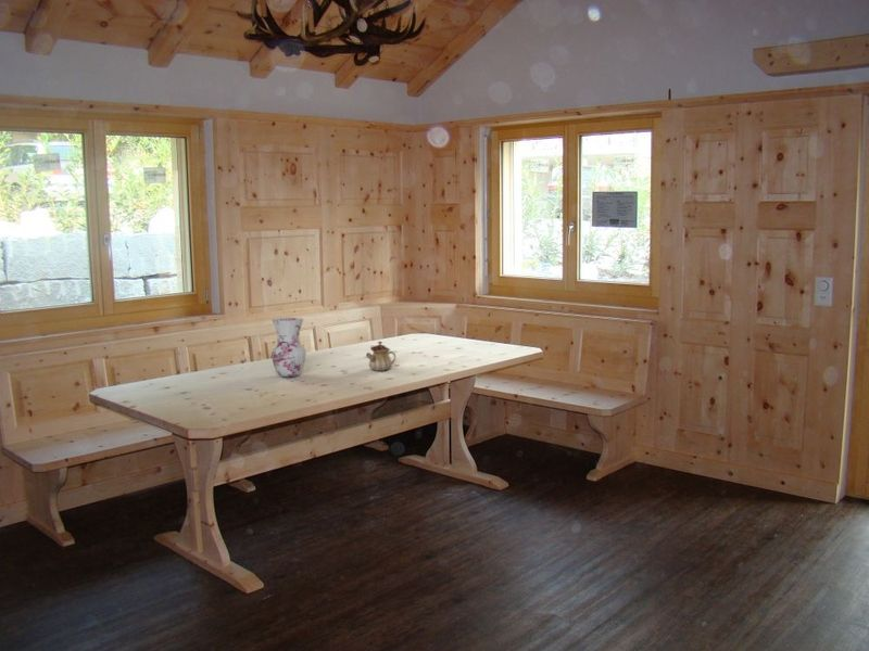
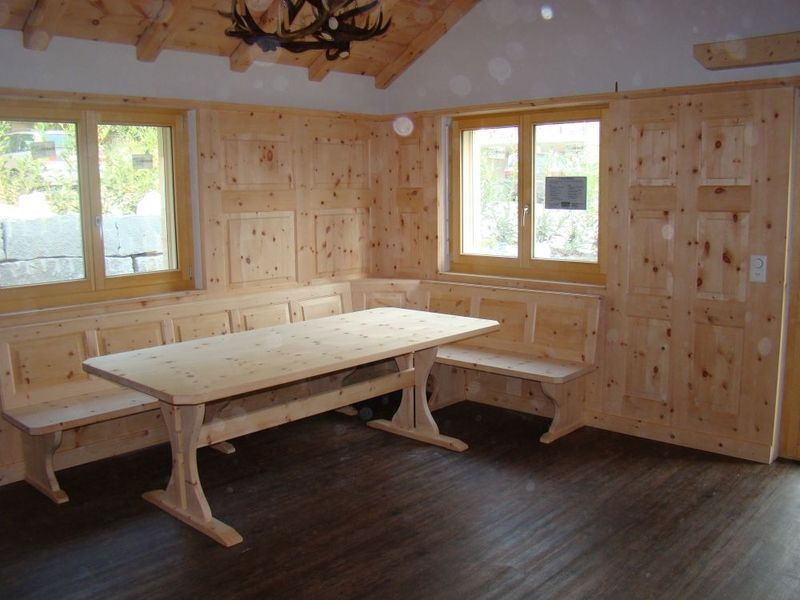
- teapot (381, 355)
- vase (288, 347)
